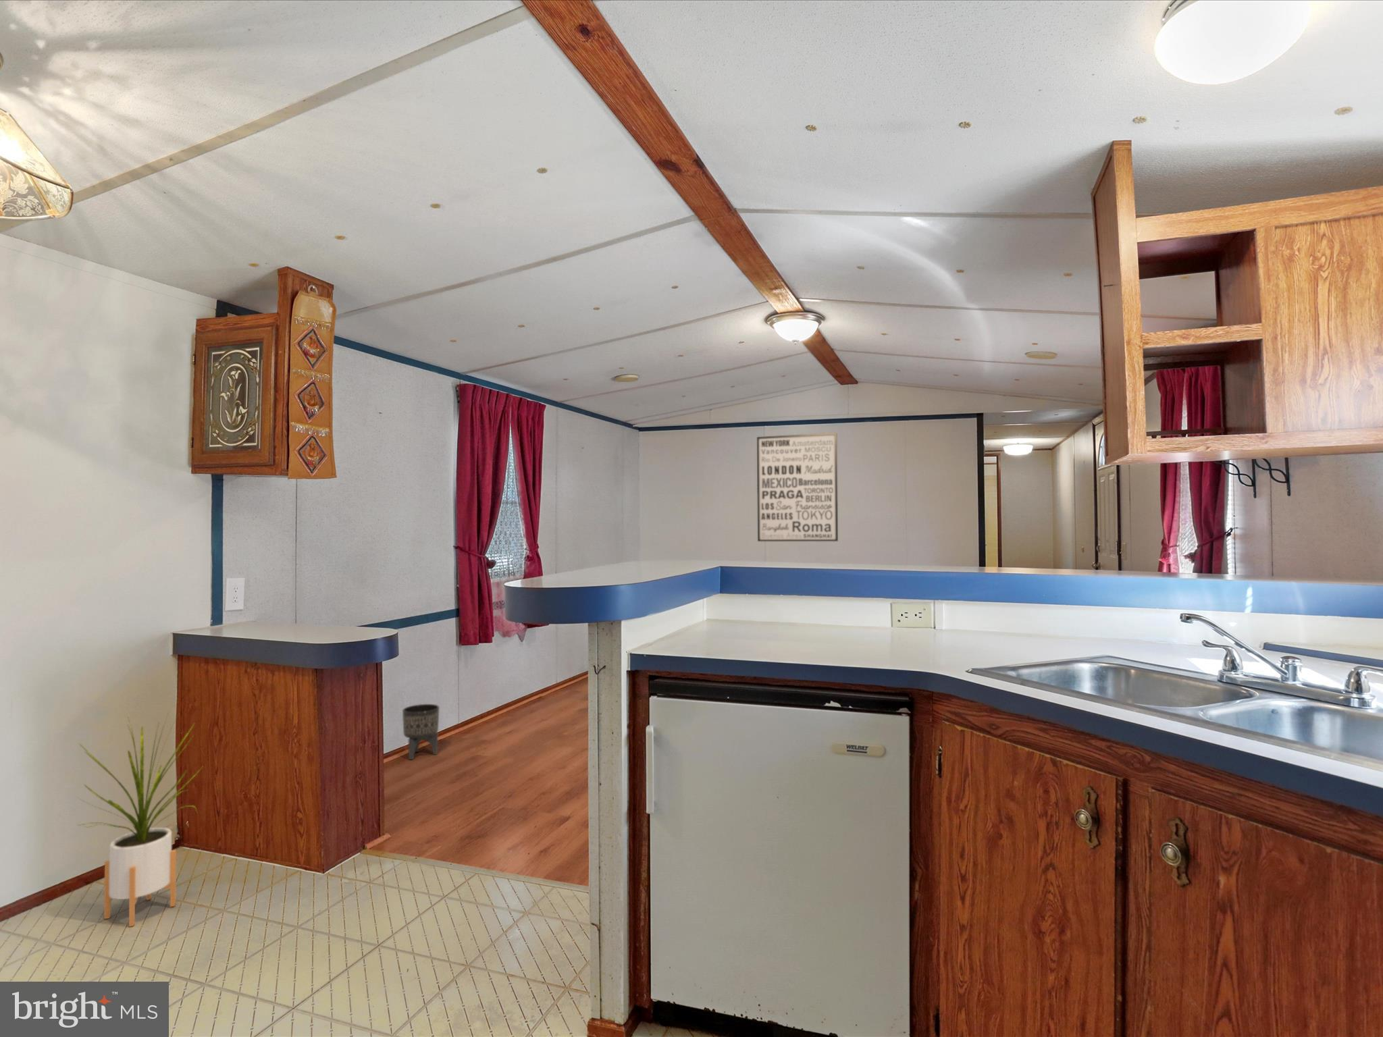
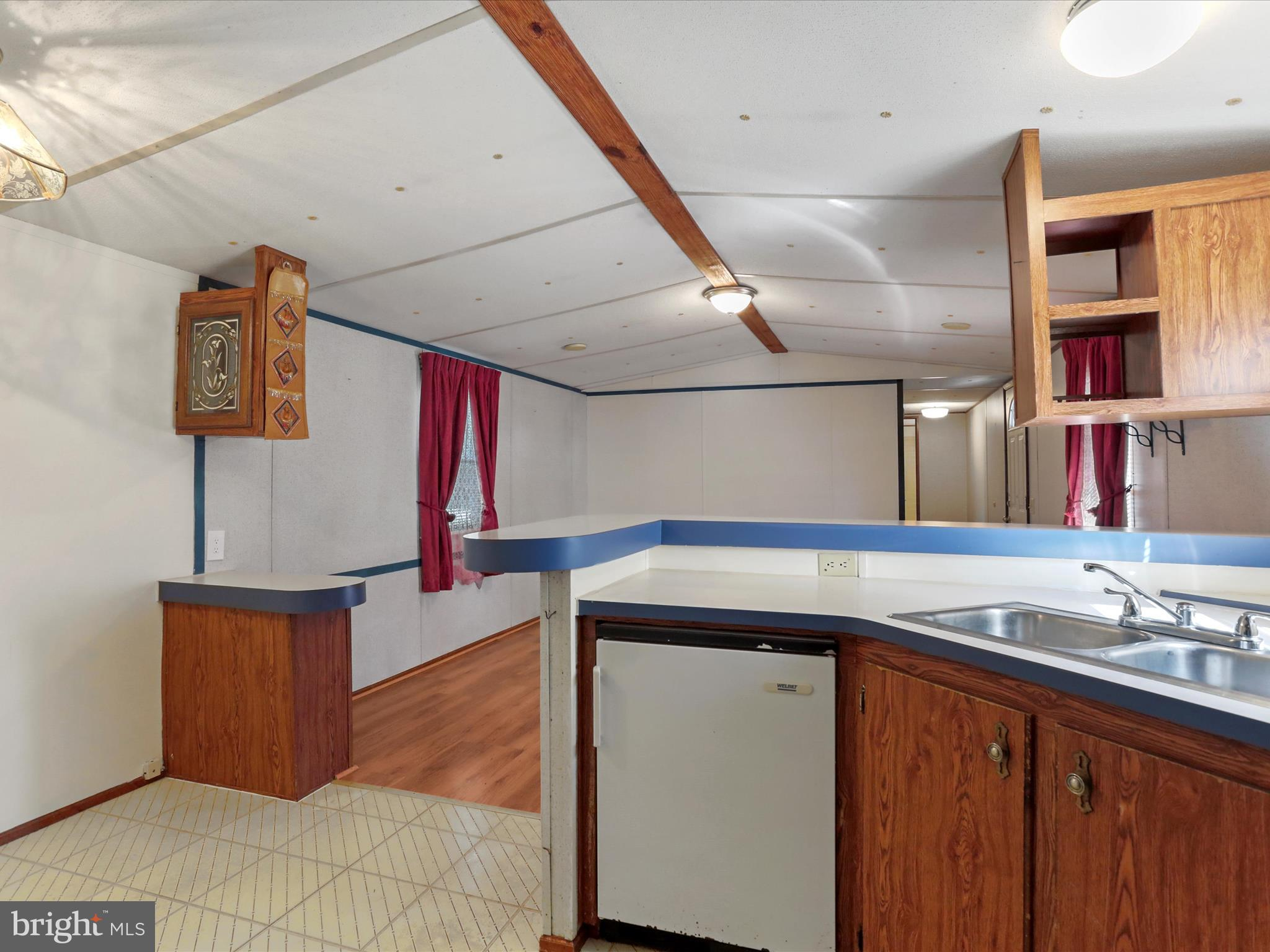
- wall art (796, 487)
- planter (420, 731)
- house plant (139, 814)
